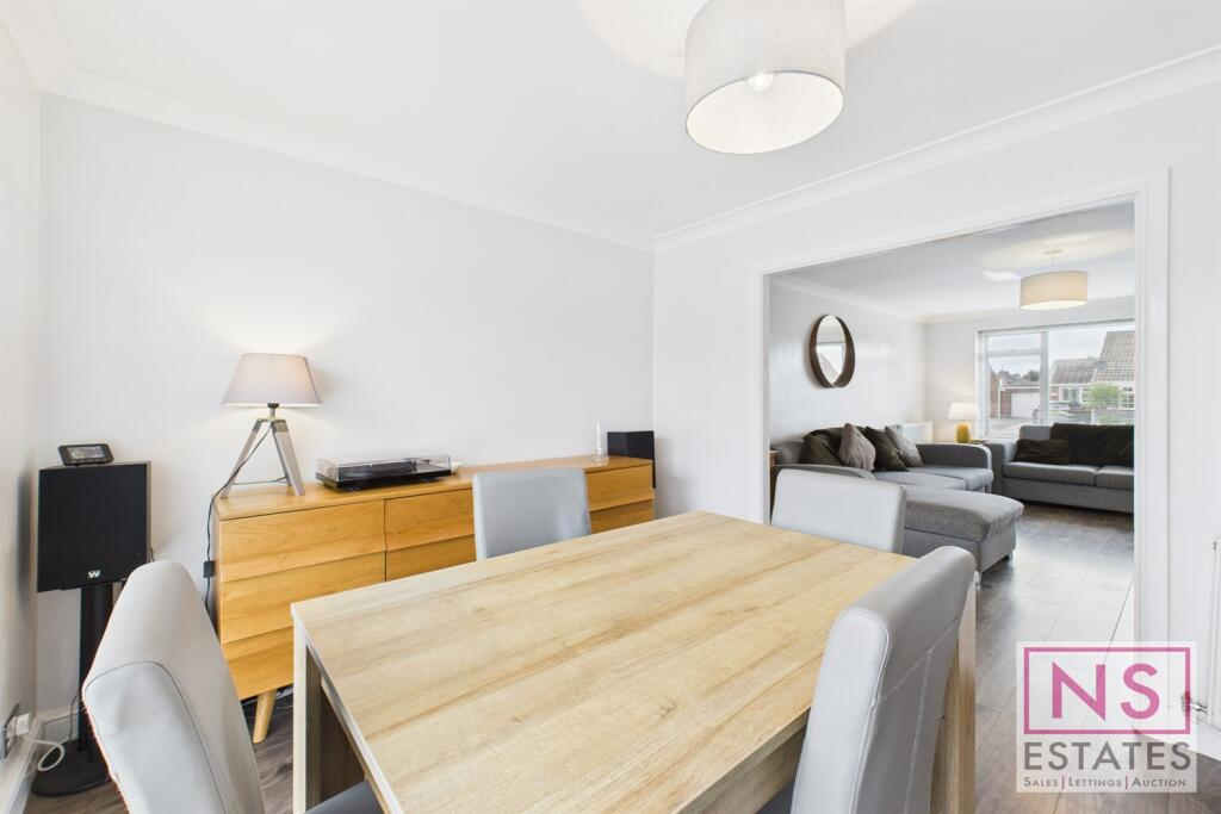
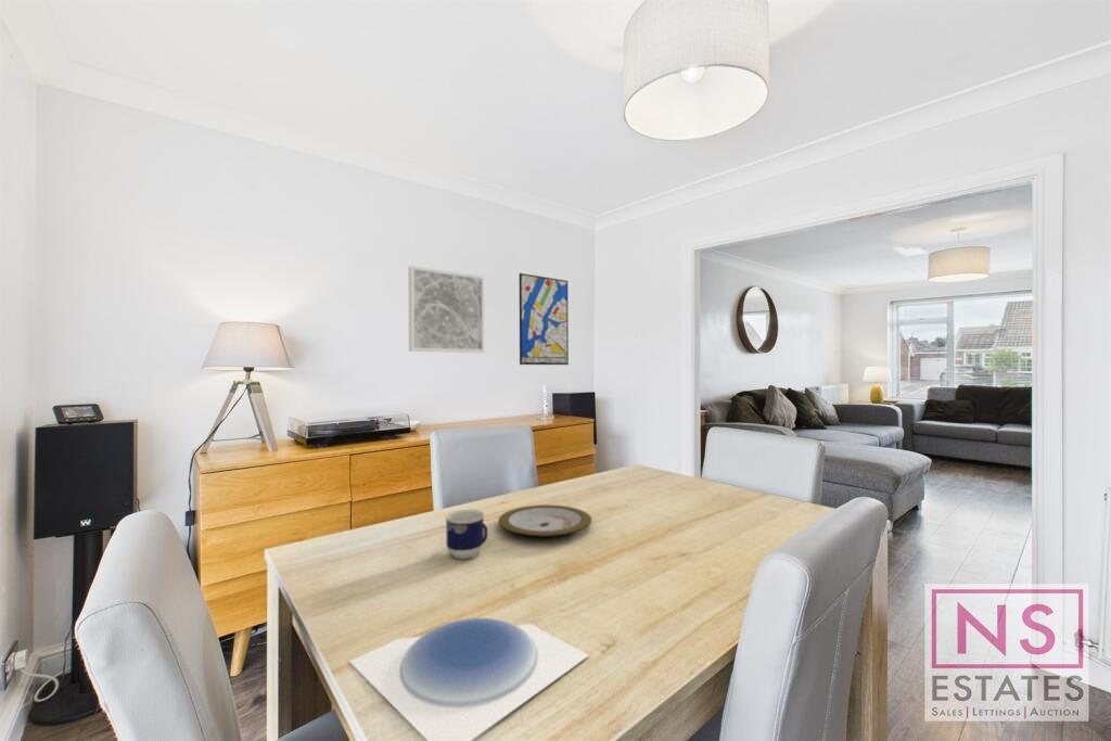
+ plate (470, 650)
+ wall art (448, 311)
+ plate (545, 522)
+ wall art (545, 320)
+ cup (469, 536)
